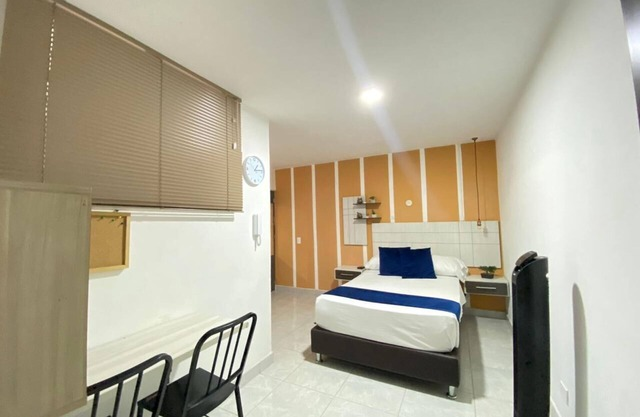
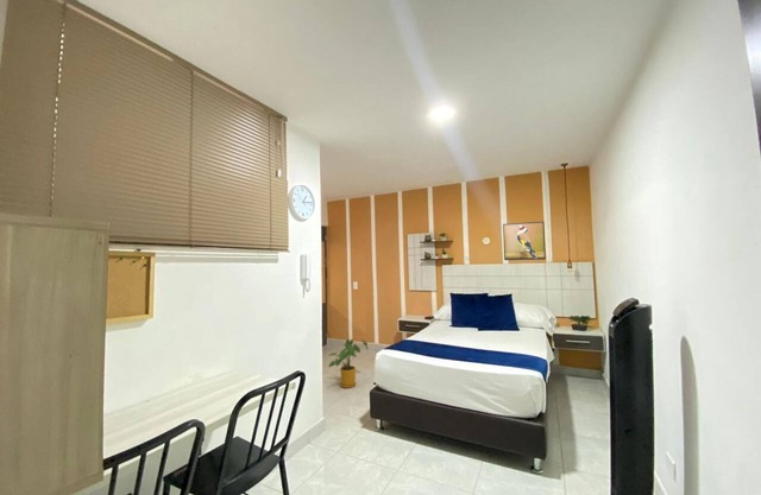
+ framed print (523, 241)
+ house plant (347, 362)
